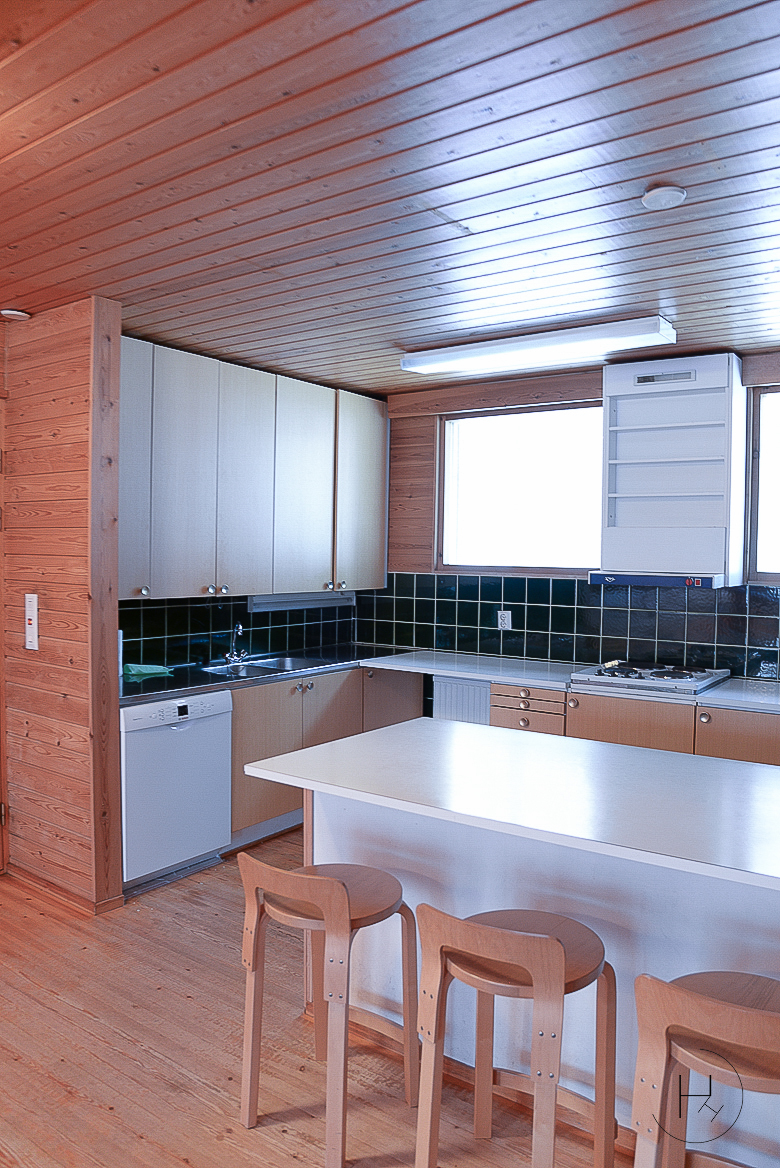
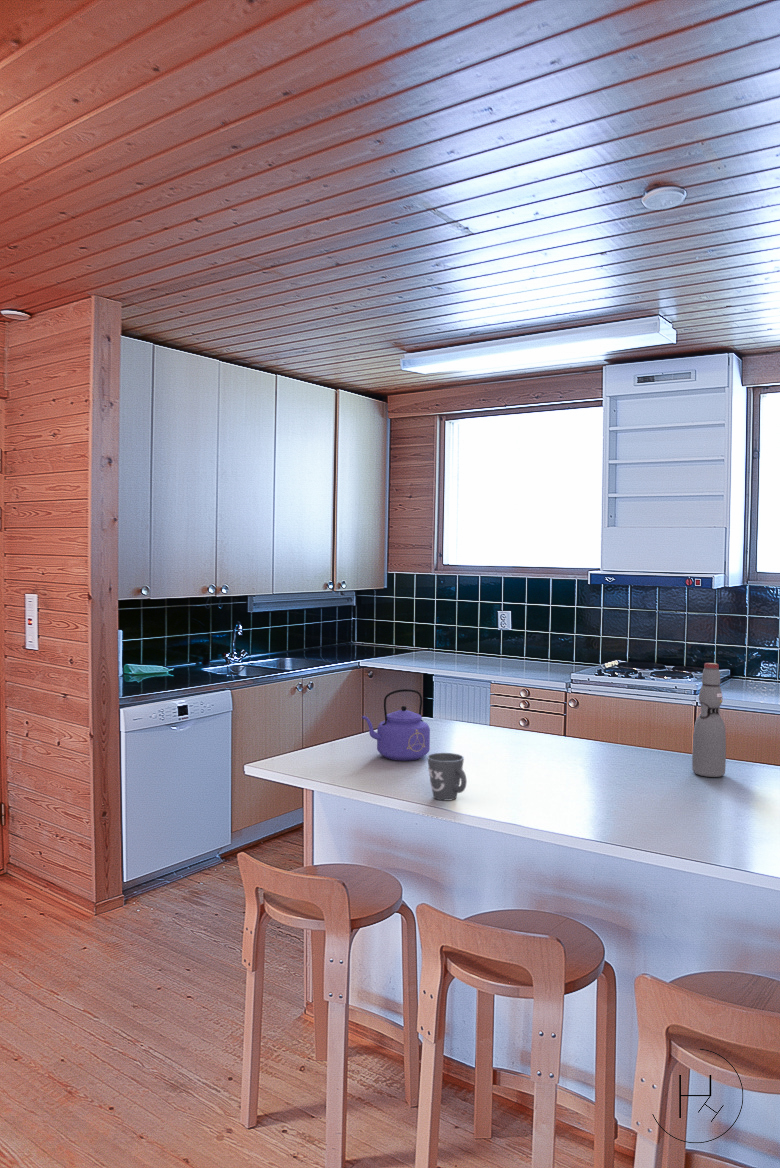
+ kettle (394, 723)
+ bottle (710, 718)
+ mug (448, 778)
